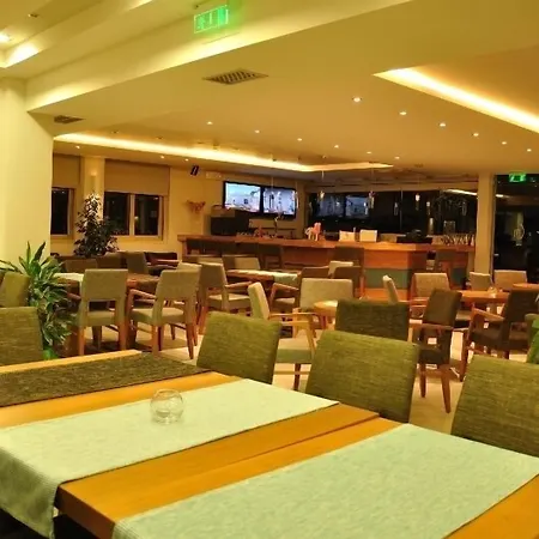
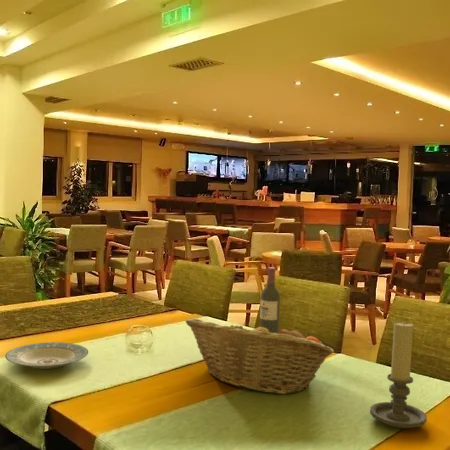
+ candle holder (401, 370)
+ fruit basket (256, 347)
+ plate (47, 358)
+ wine bottle (270, 304)
